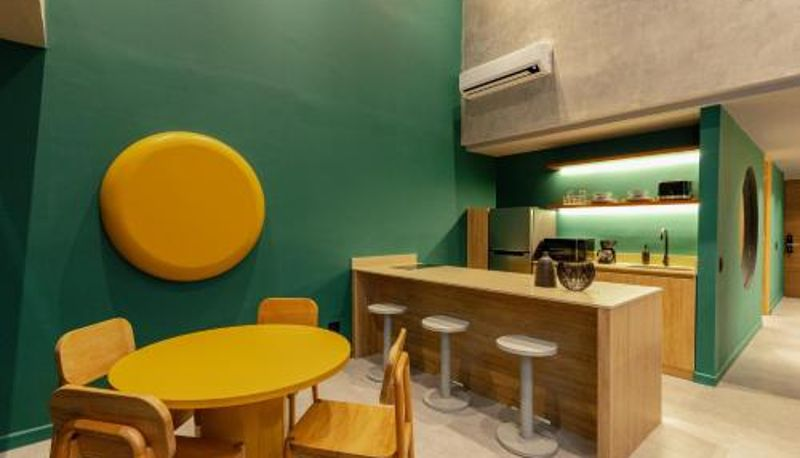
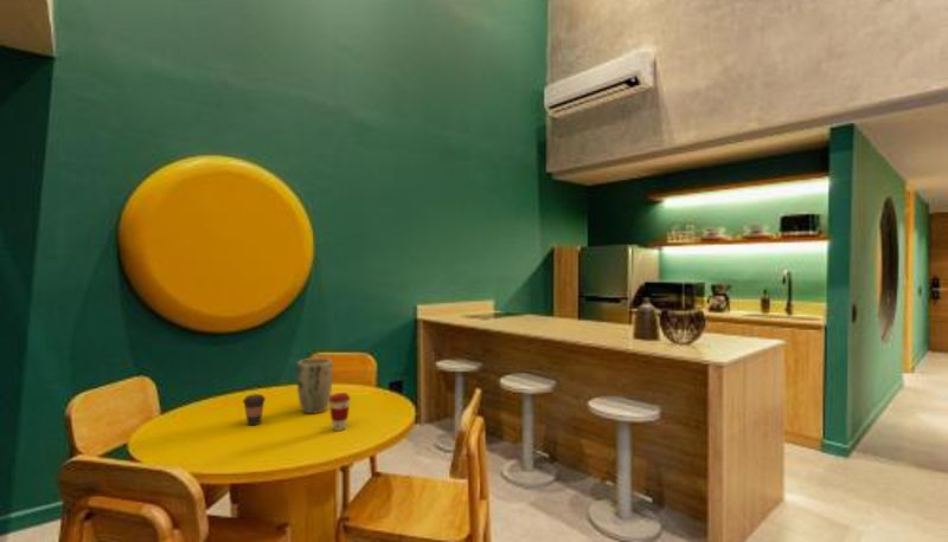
+ coffee cup (339, 411)
+ plant pot (314, 385)
+ coffee cup (254, 409)
